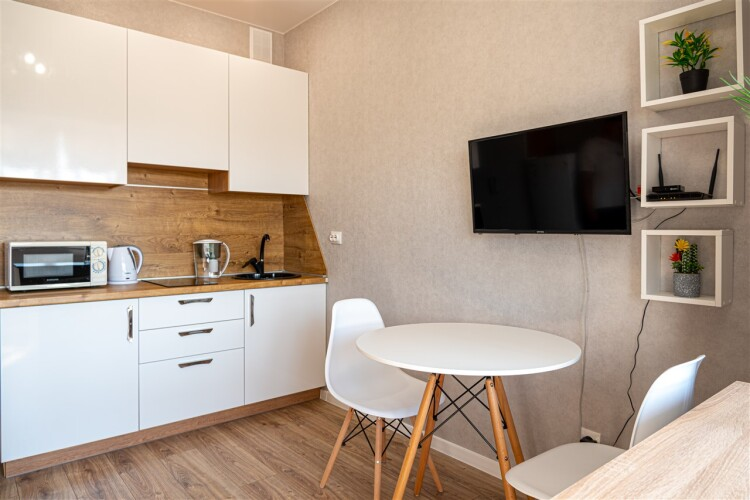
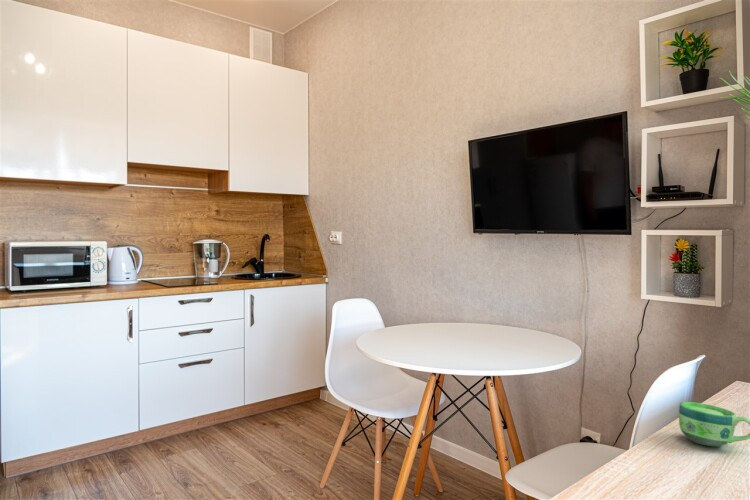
+ cup (715, 425)
